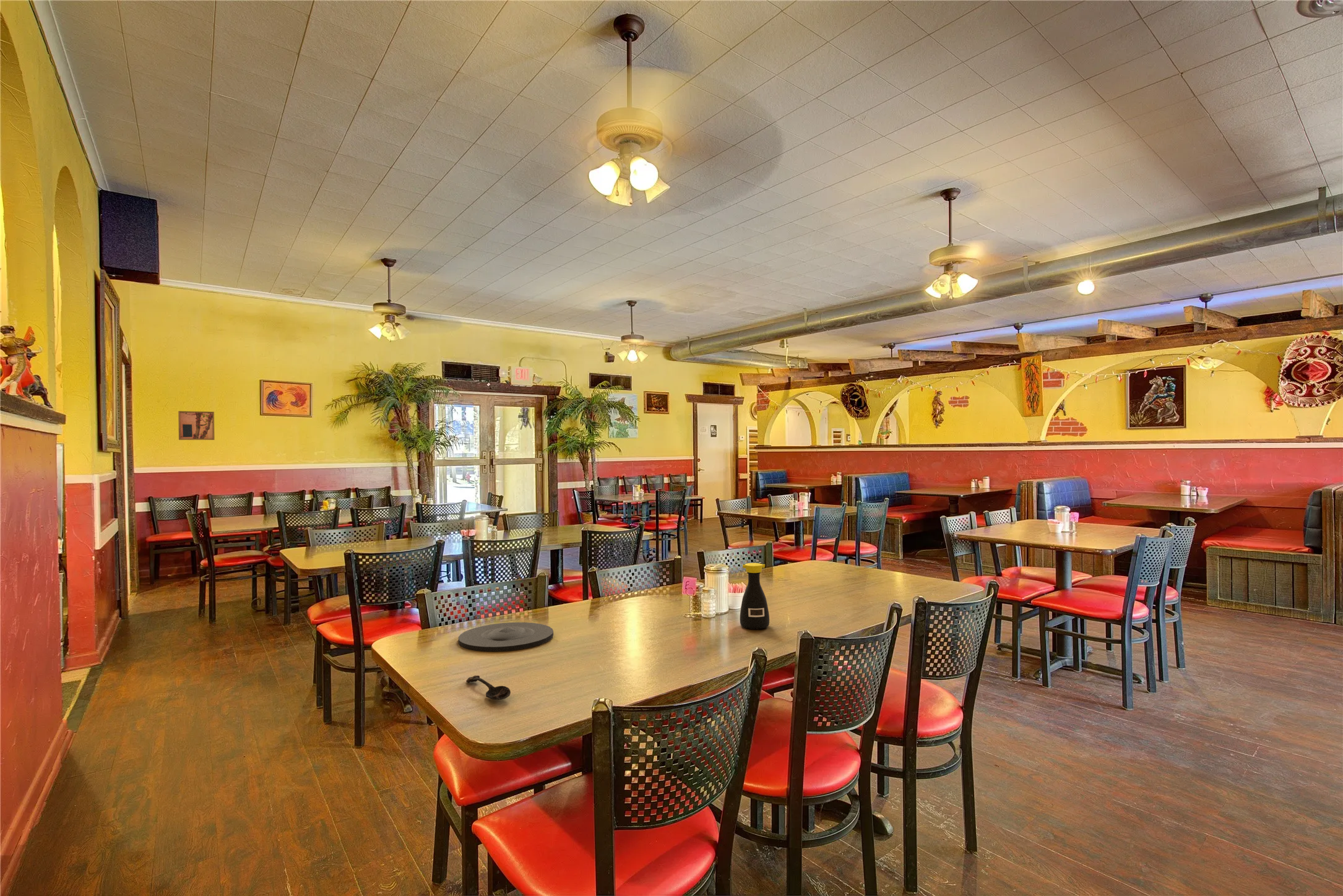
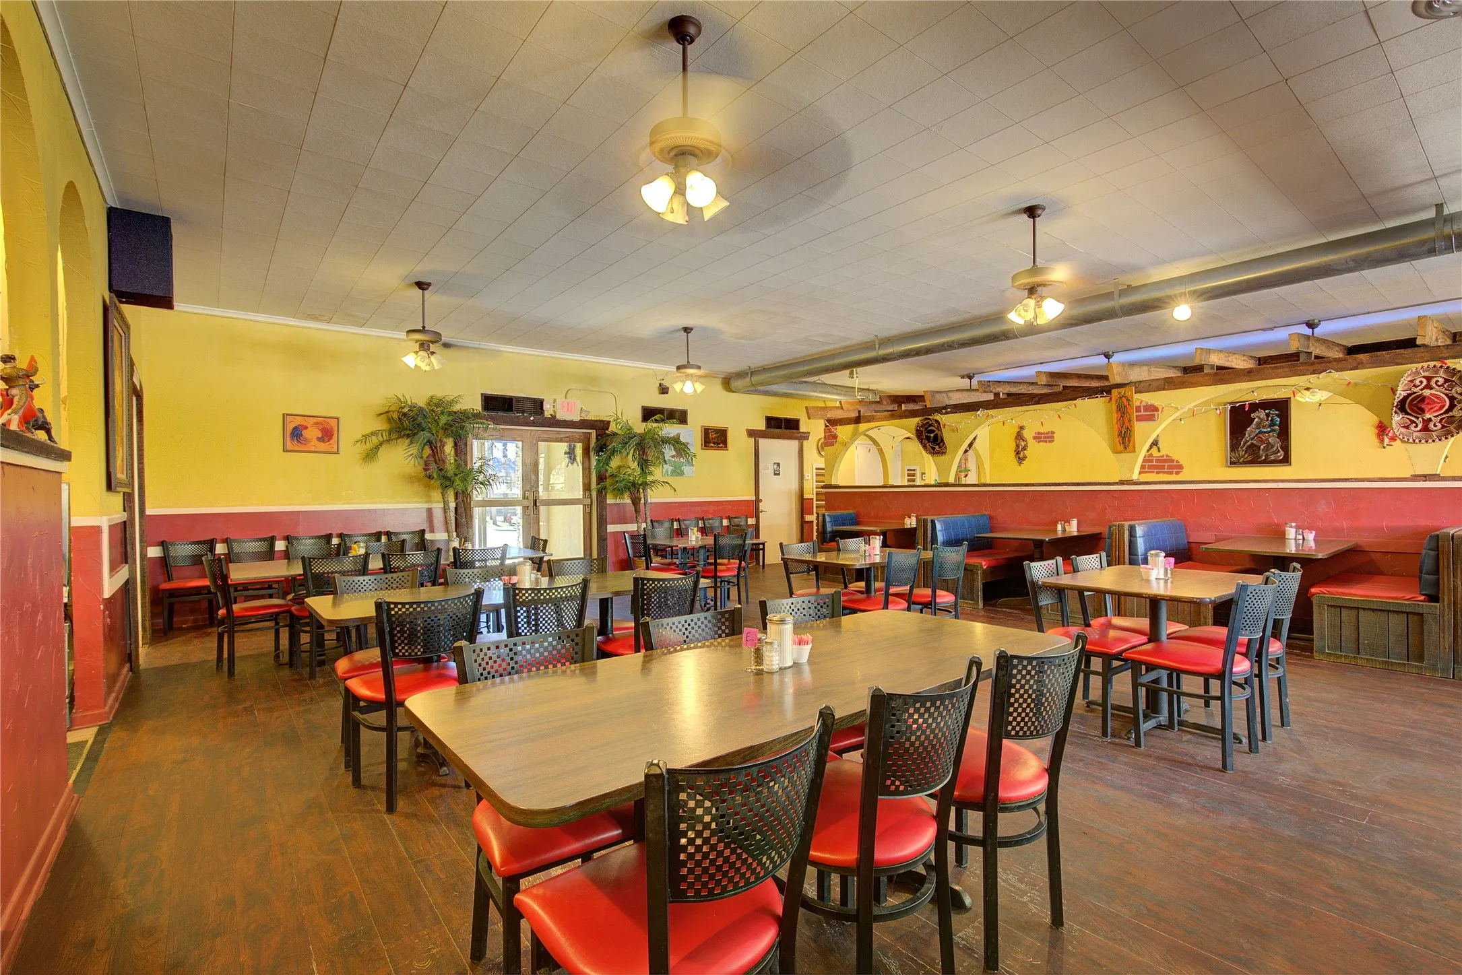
- wall art (196, 426)
- spoon (488, 686)
- bottle (754, 595)
- plate (506, 632)
